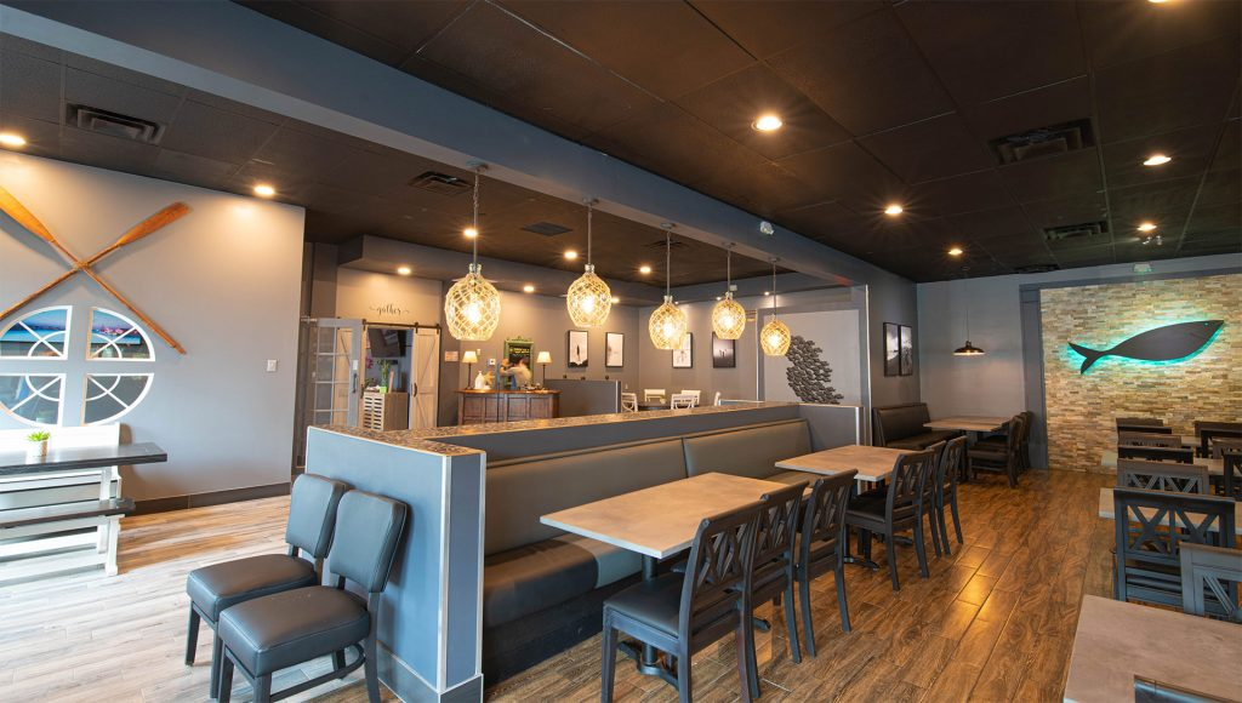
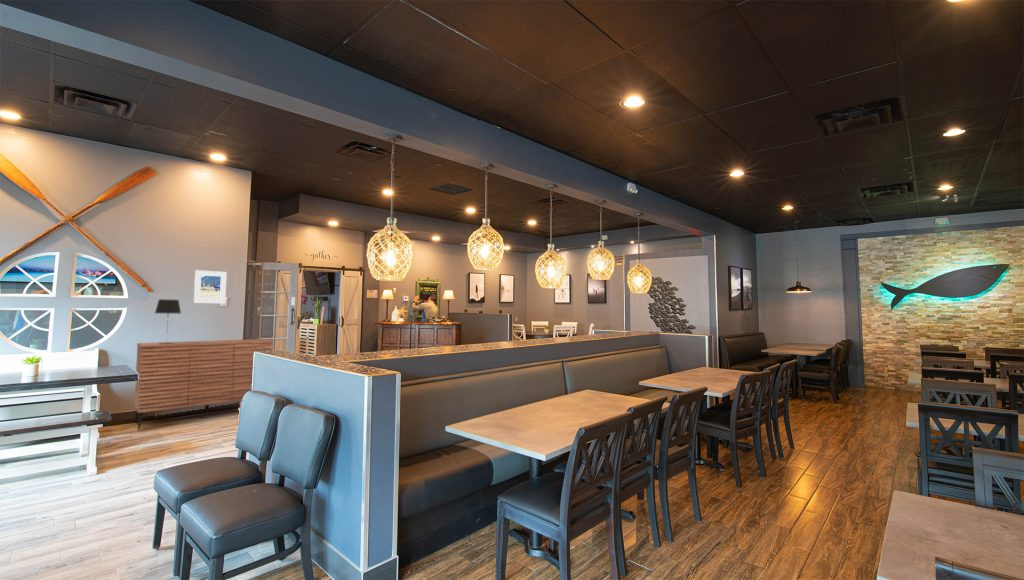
+ table lamp (167, 322)
+ sideboard (207, 379)
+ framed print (210, 287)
